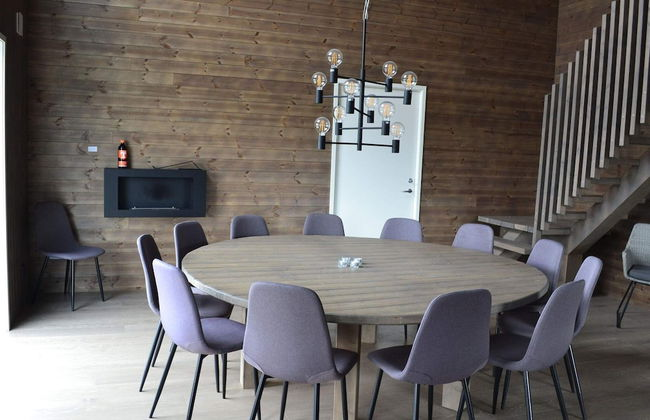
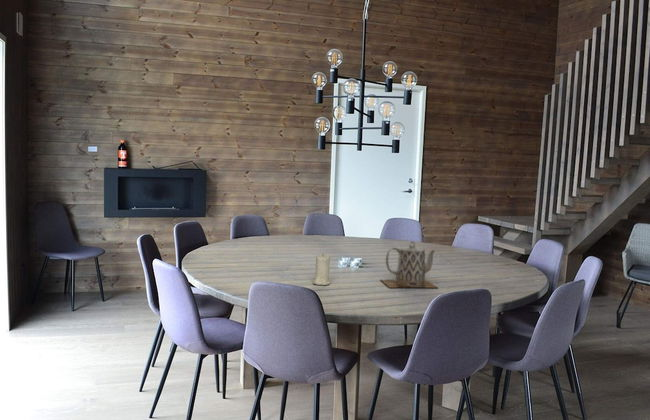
+ candle (322, 268)
+ teapot (409, 262)
